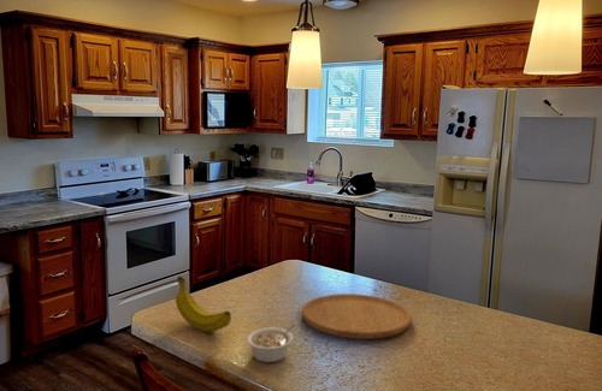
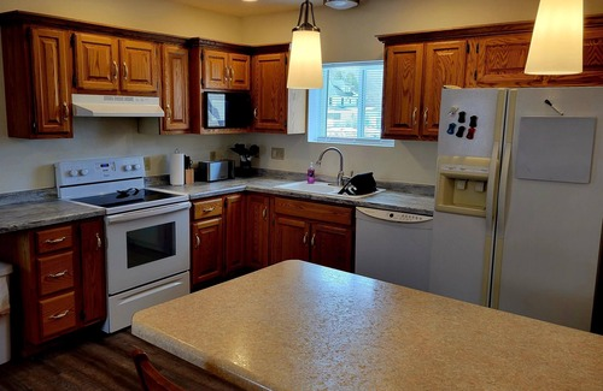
- fruit (200, 308)
- legume (270, 343)
- cutting board (355, 314)
